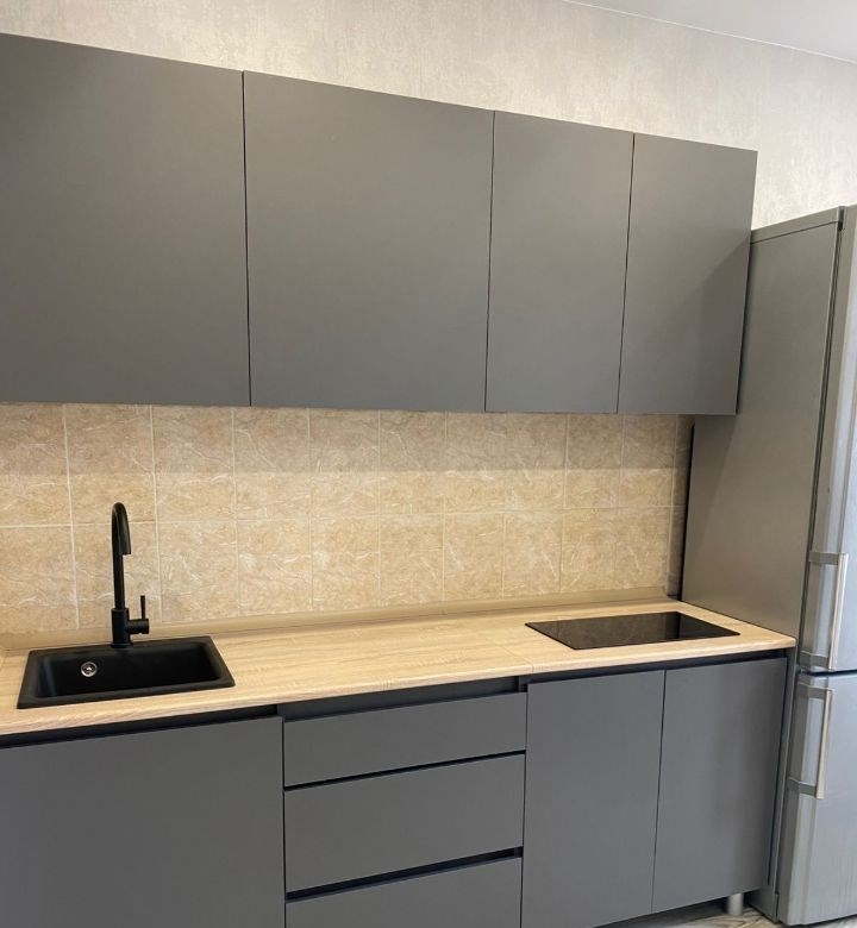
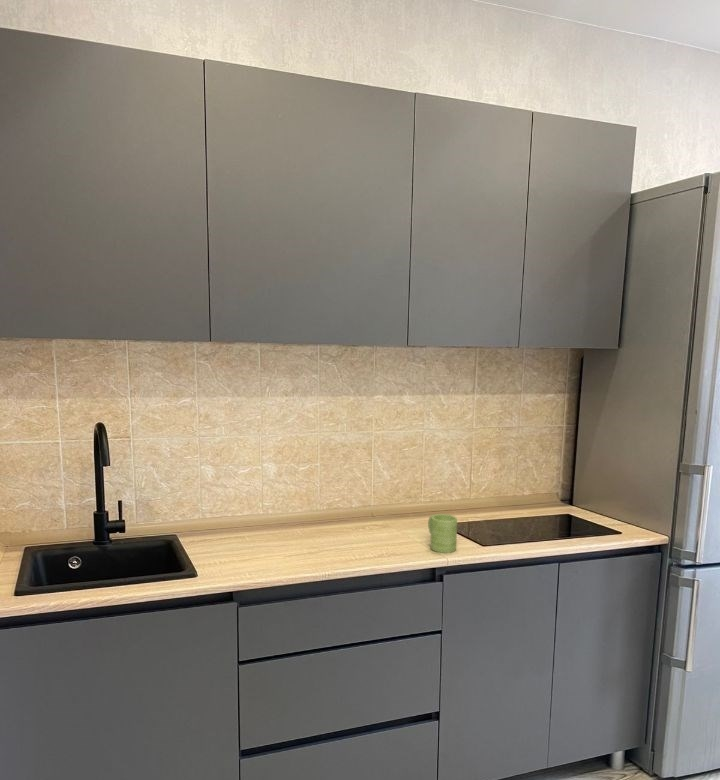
+ mug (440, 531)
